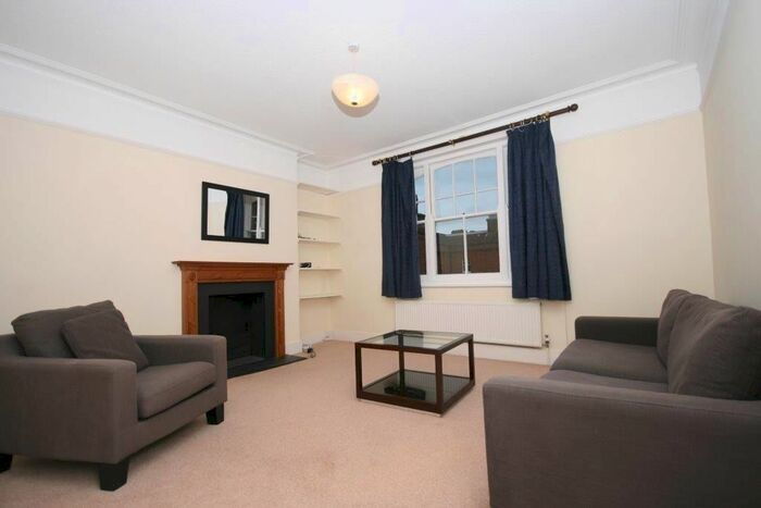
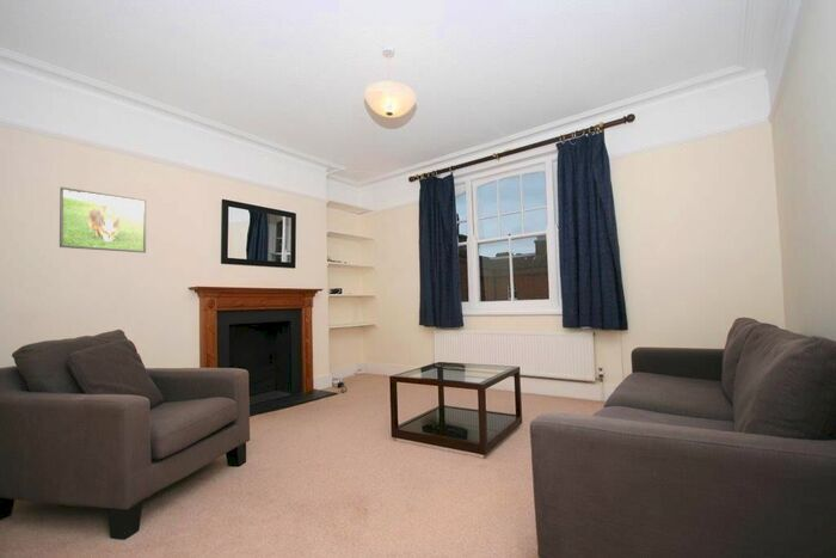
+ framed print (105, 221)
